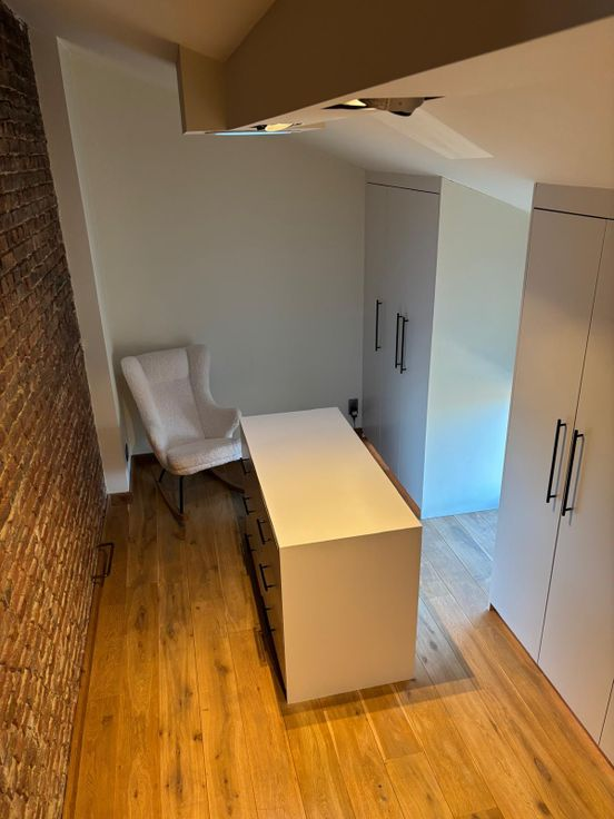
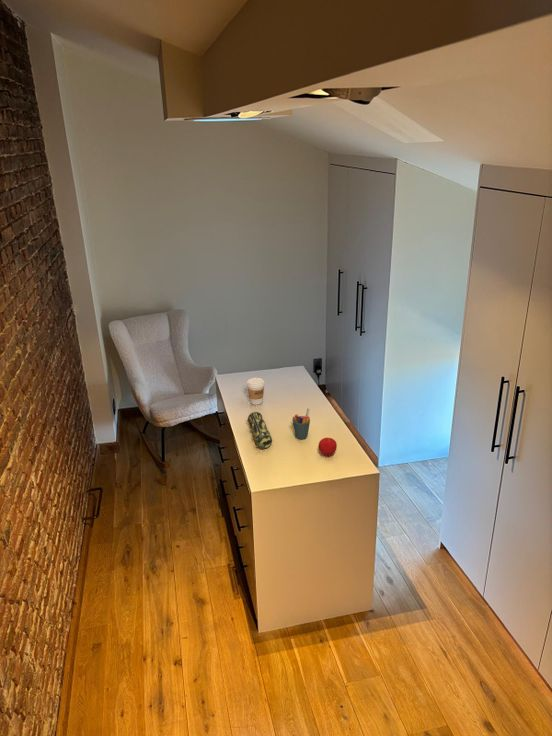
+ apple (327, 446)
+ pen holder (301, 423)
+ coffee cup (256, 391)
+ pencil case (260, 430)
